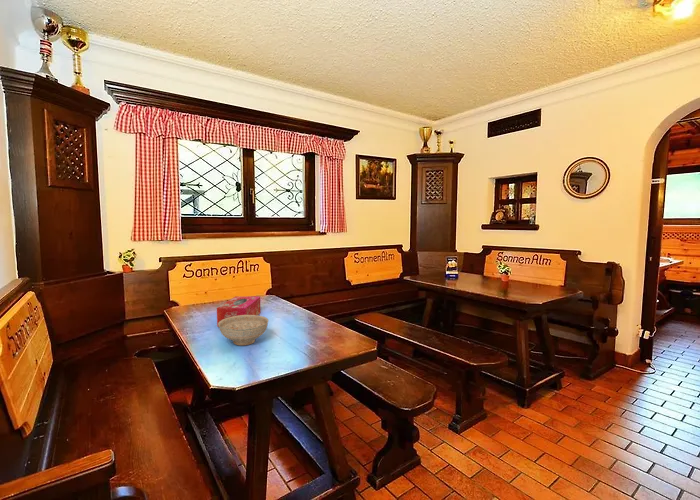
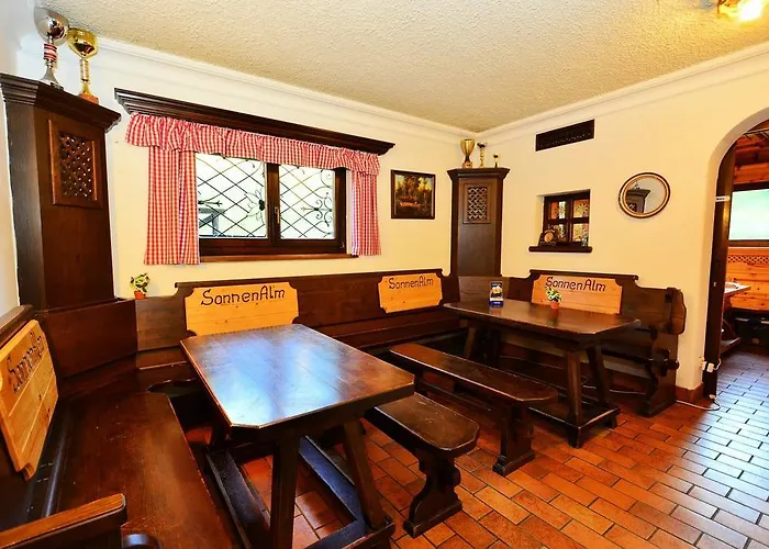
- tissue box (240, 310)
- decorative bowl (244, 331)
